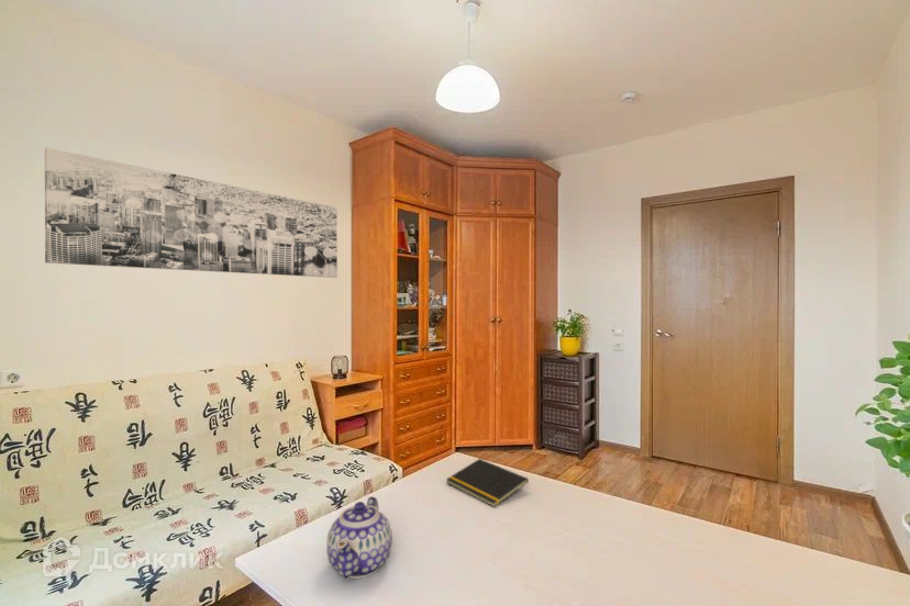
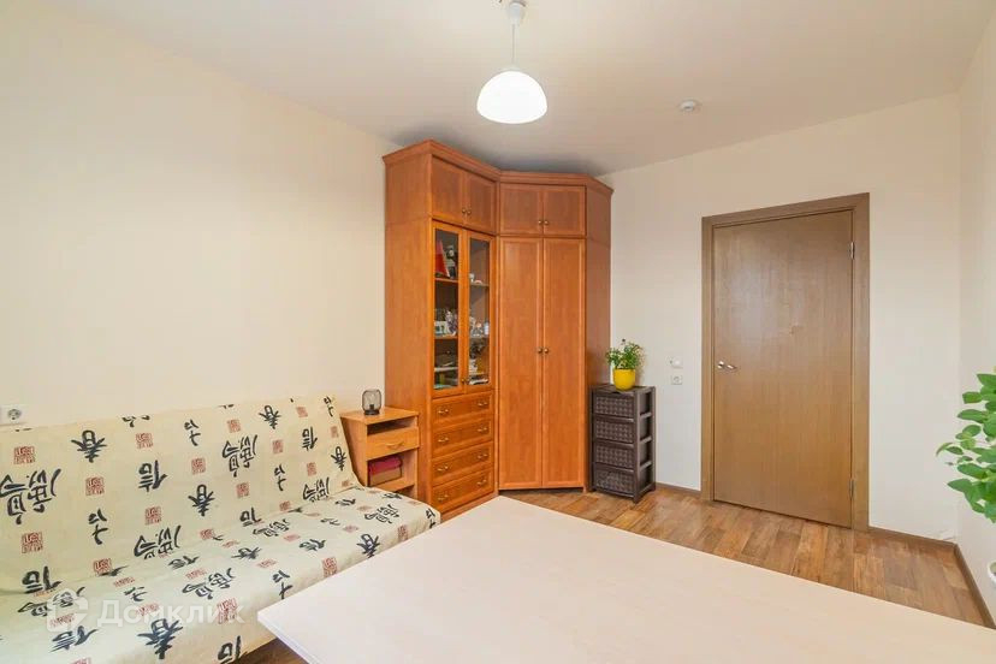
- teapot (359, 534)
- notepad (486, 480)
- wall art (225, 228)
